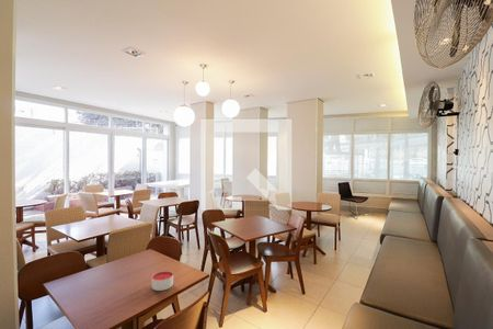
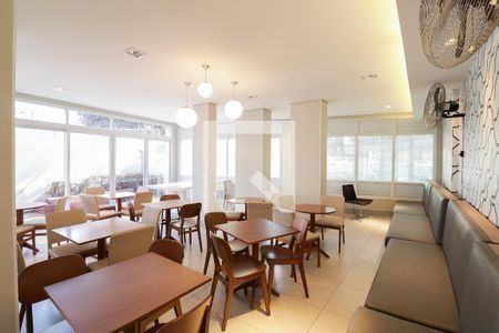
- candle (162, 280)
